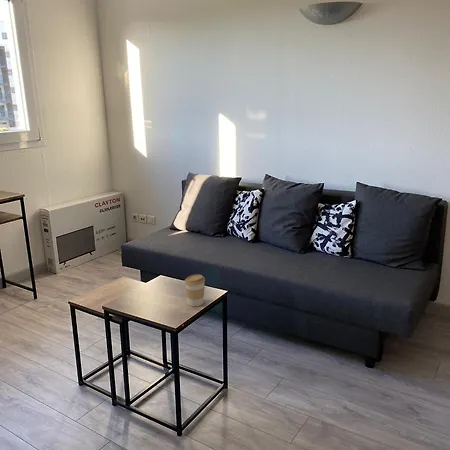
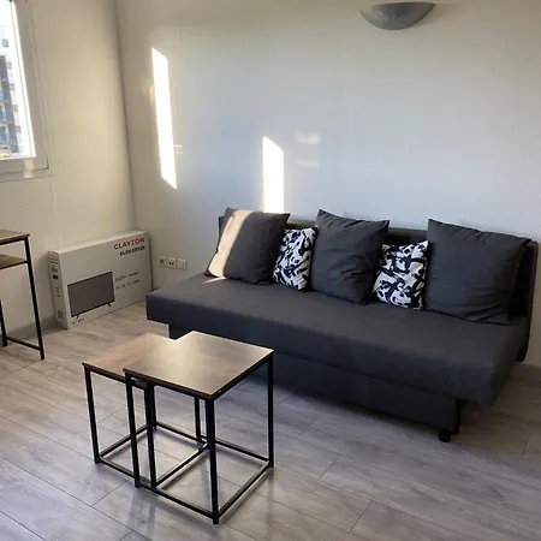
- coffee cup (195, 289)
